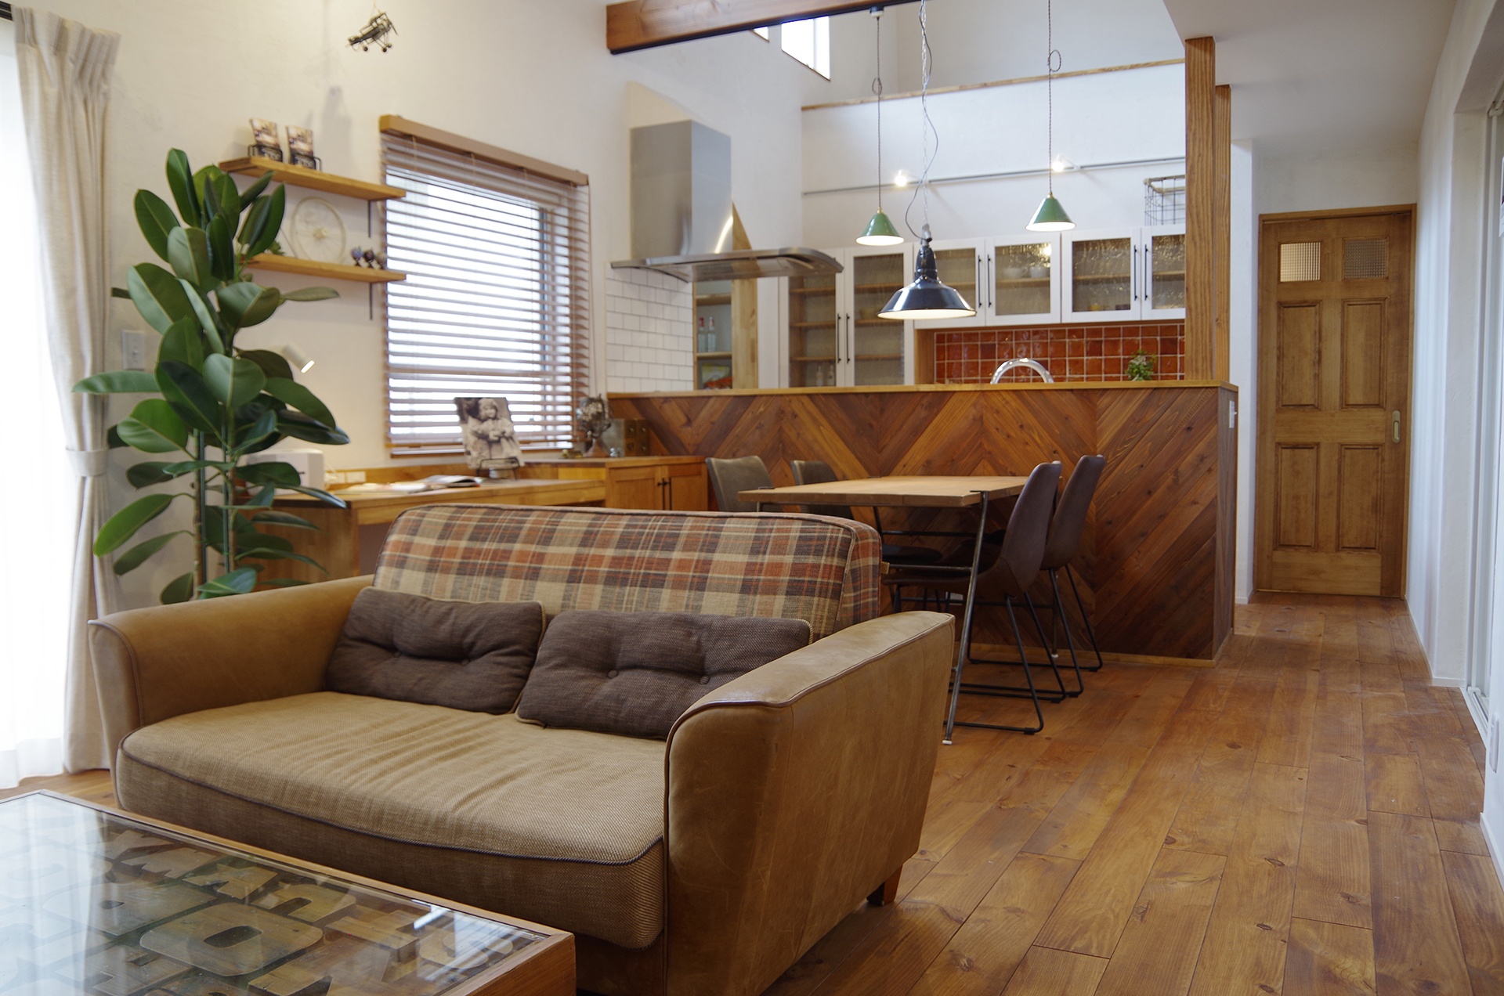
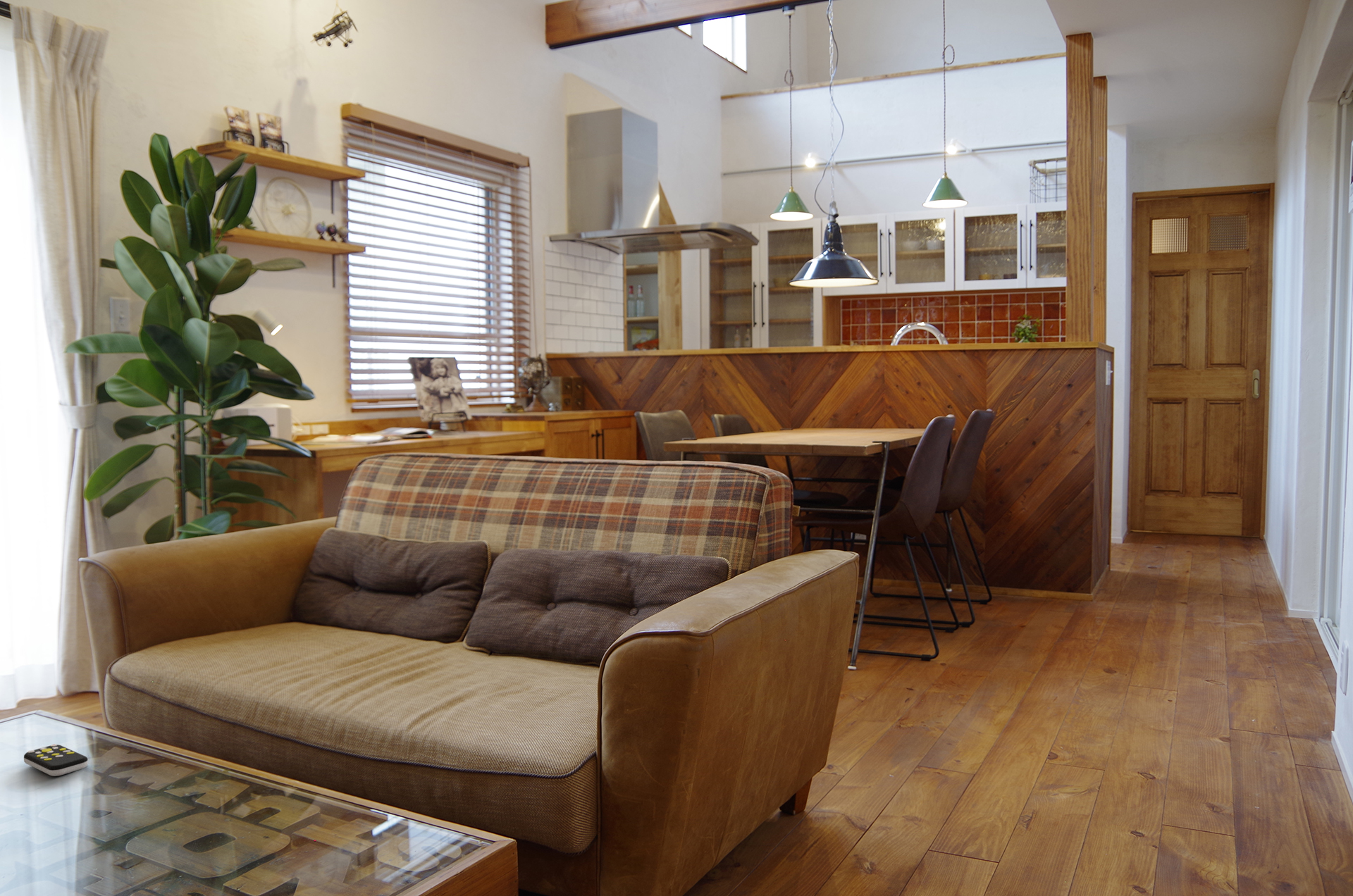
+ remote control (56, 759)
